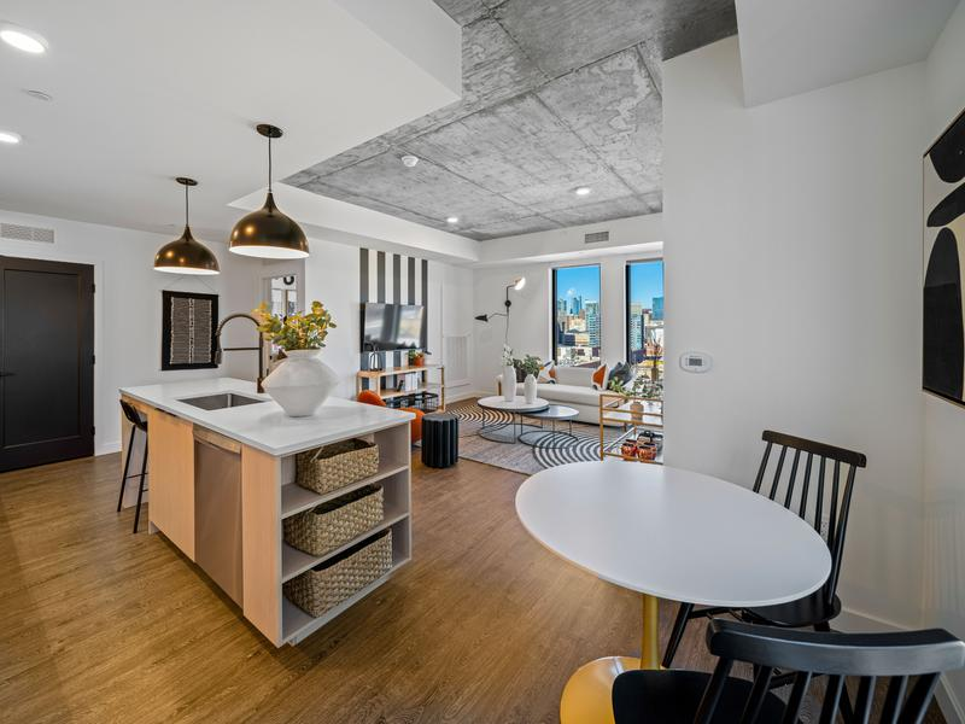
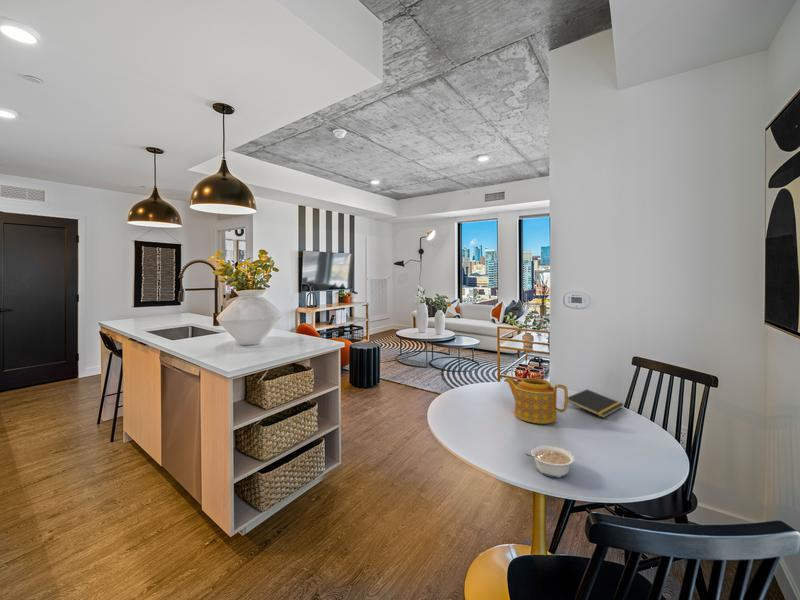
+ notepad (594, 402)
+ legume (551, 461)
+ teapot (533, 398)
